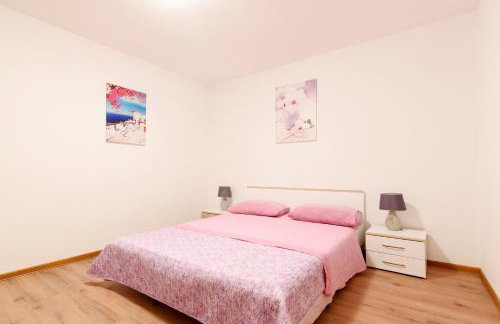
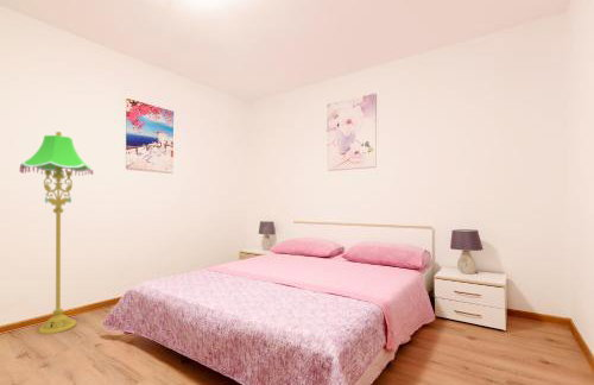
+ floor lamp (58, 229)
